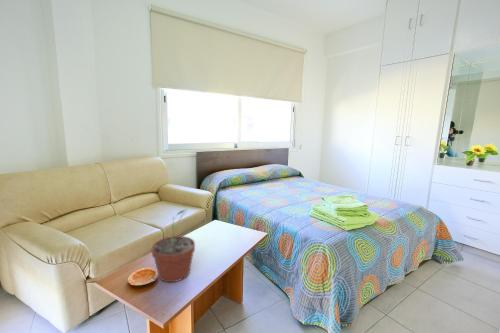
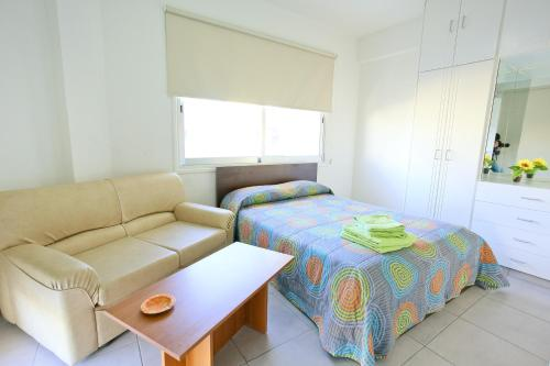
- potted plant (173, 240)
